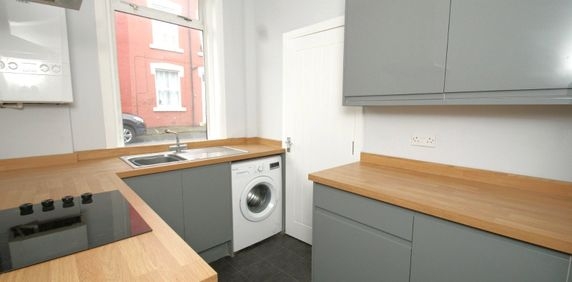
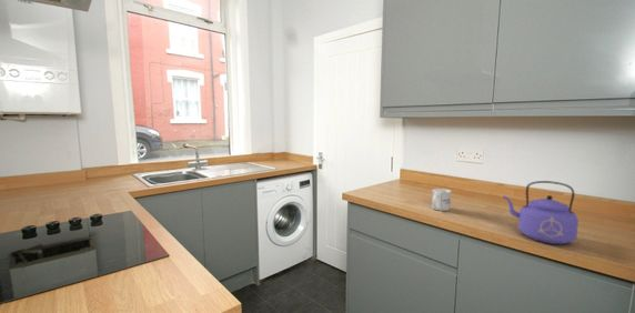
+ mug (439, 200)
+ kettle (537, 208)
